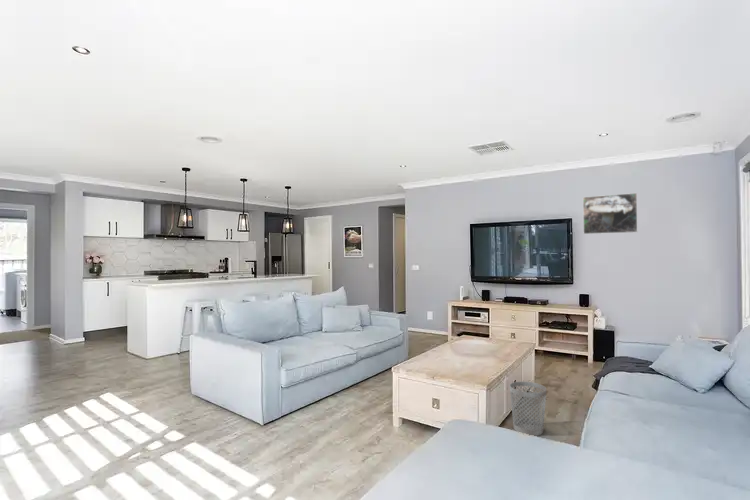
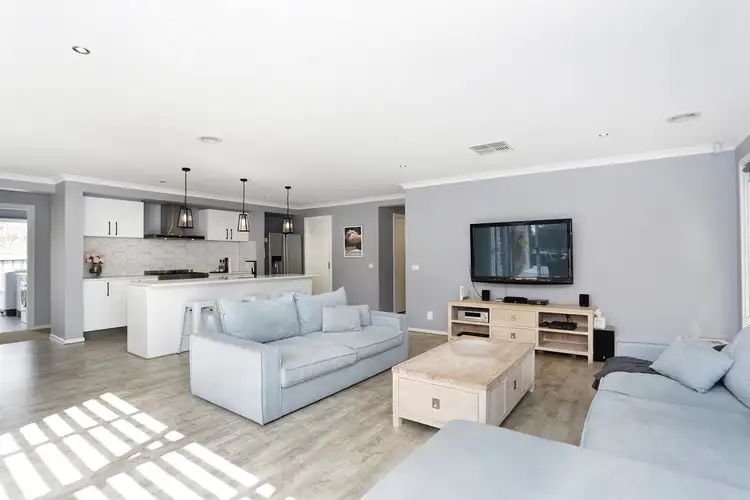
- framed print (609, 214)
- wastebasket (528, 408)
